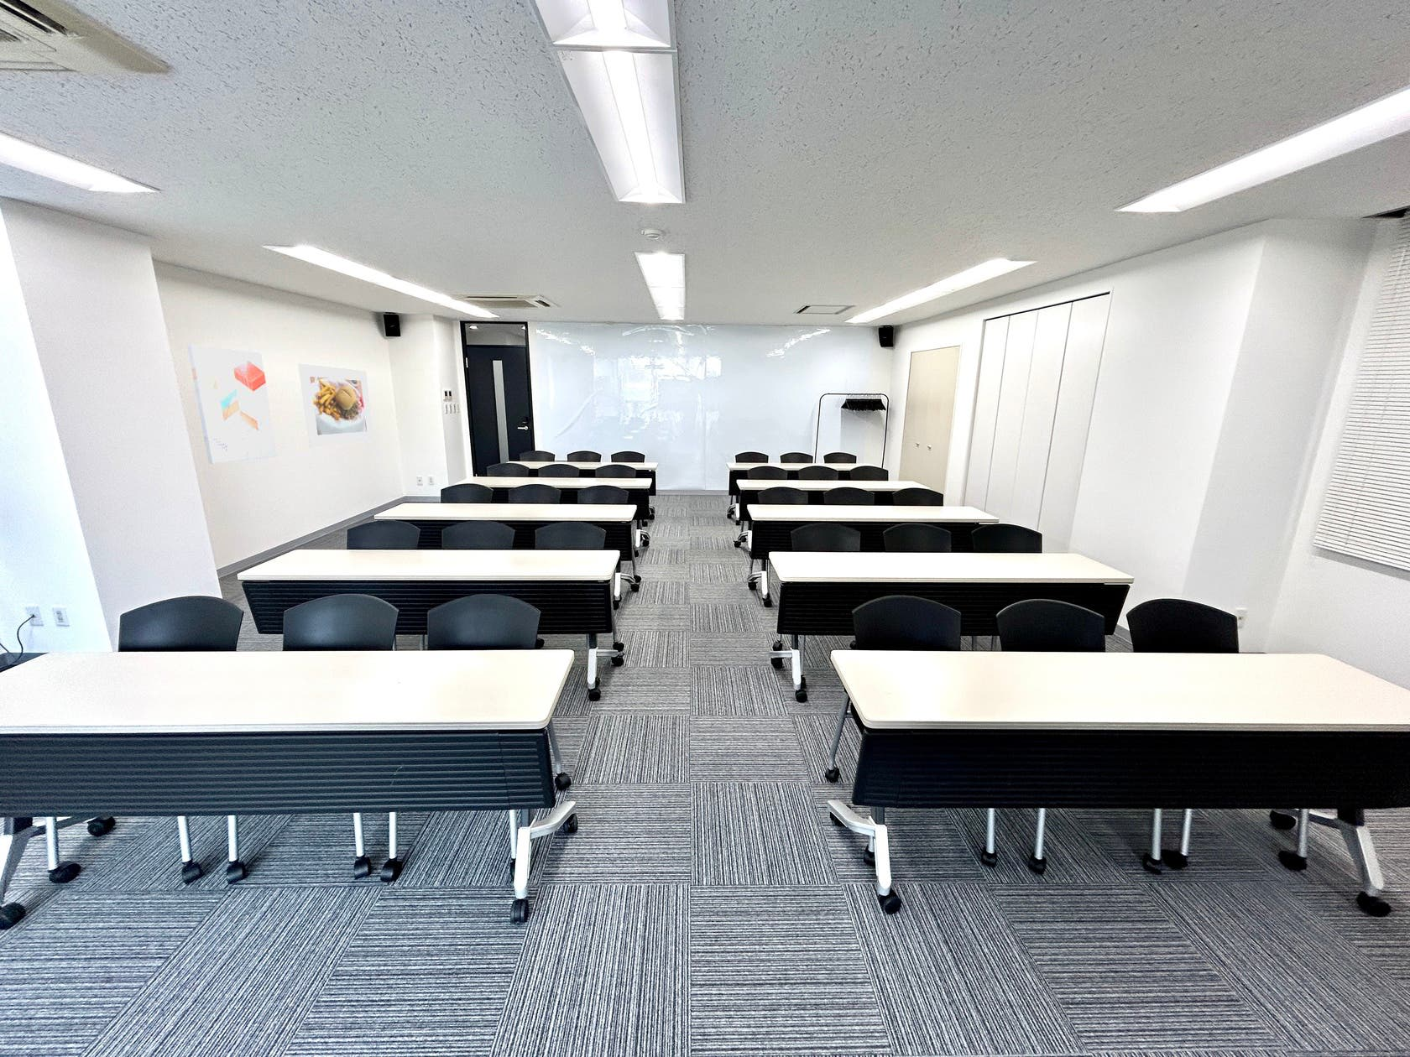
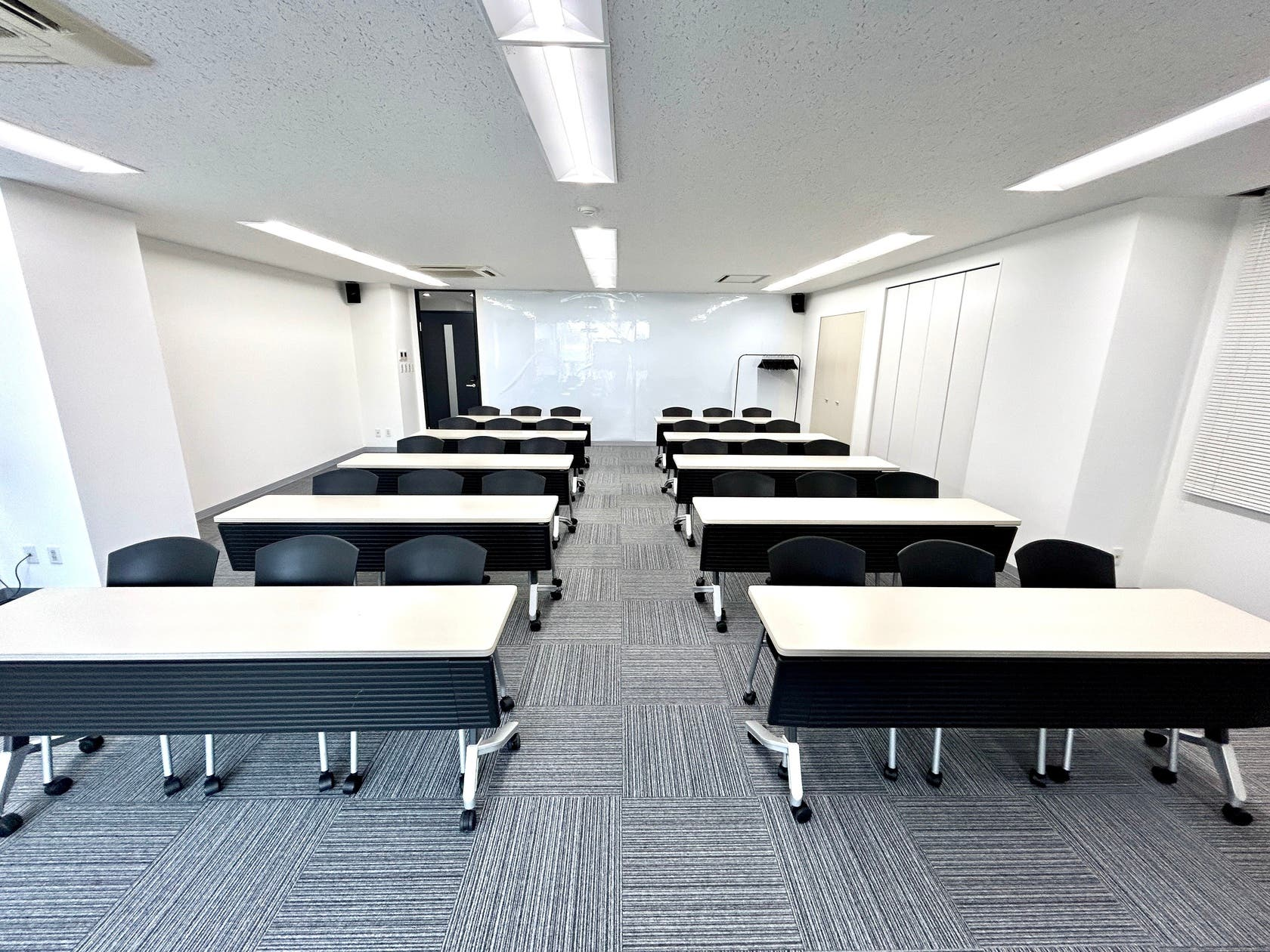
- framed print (340, 406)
- wall art (235, 405)
